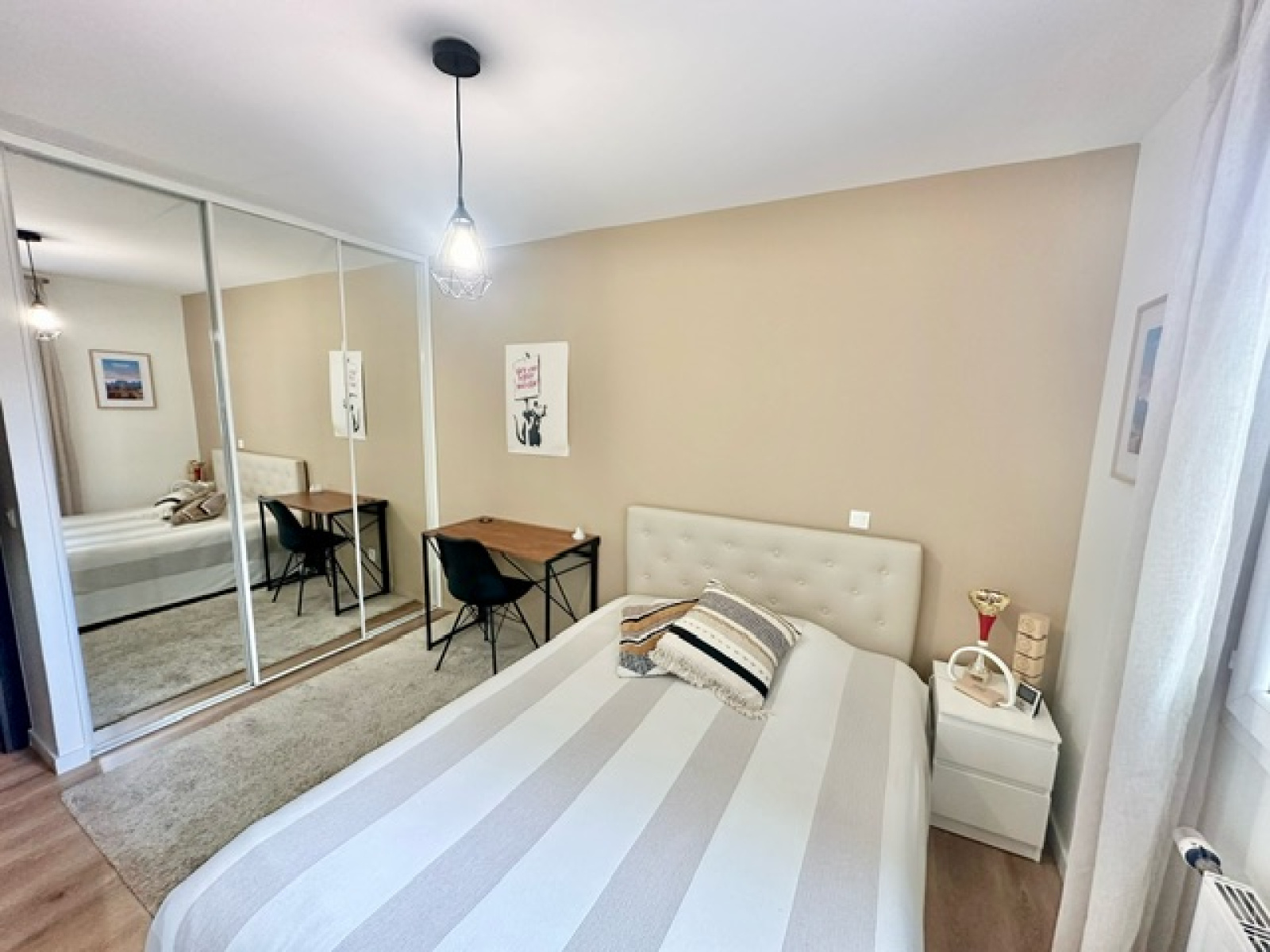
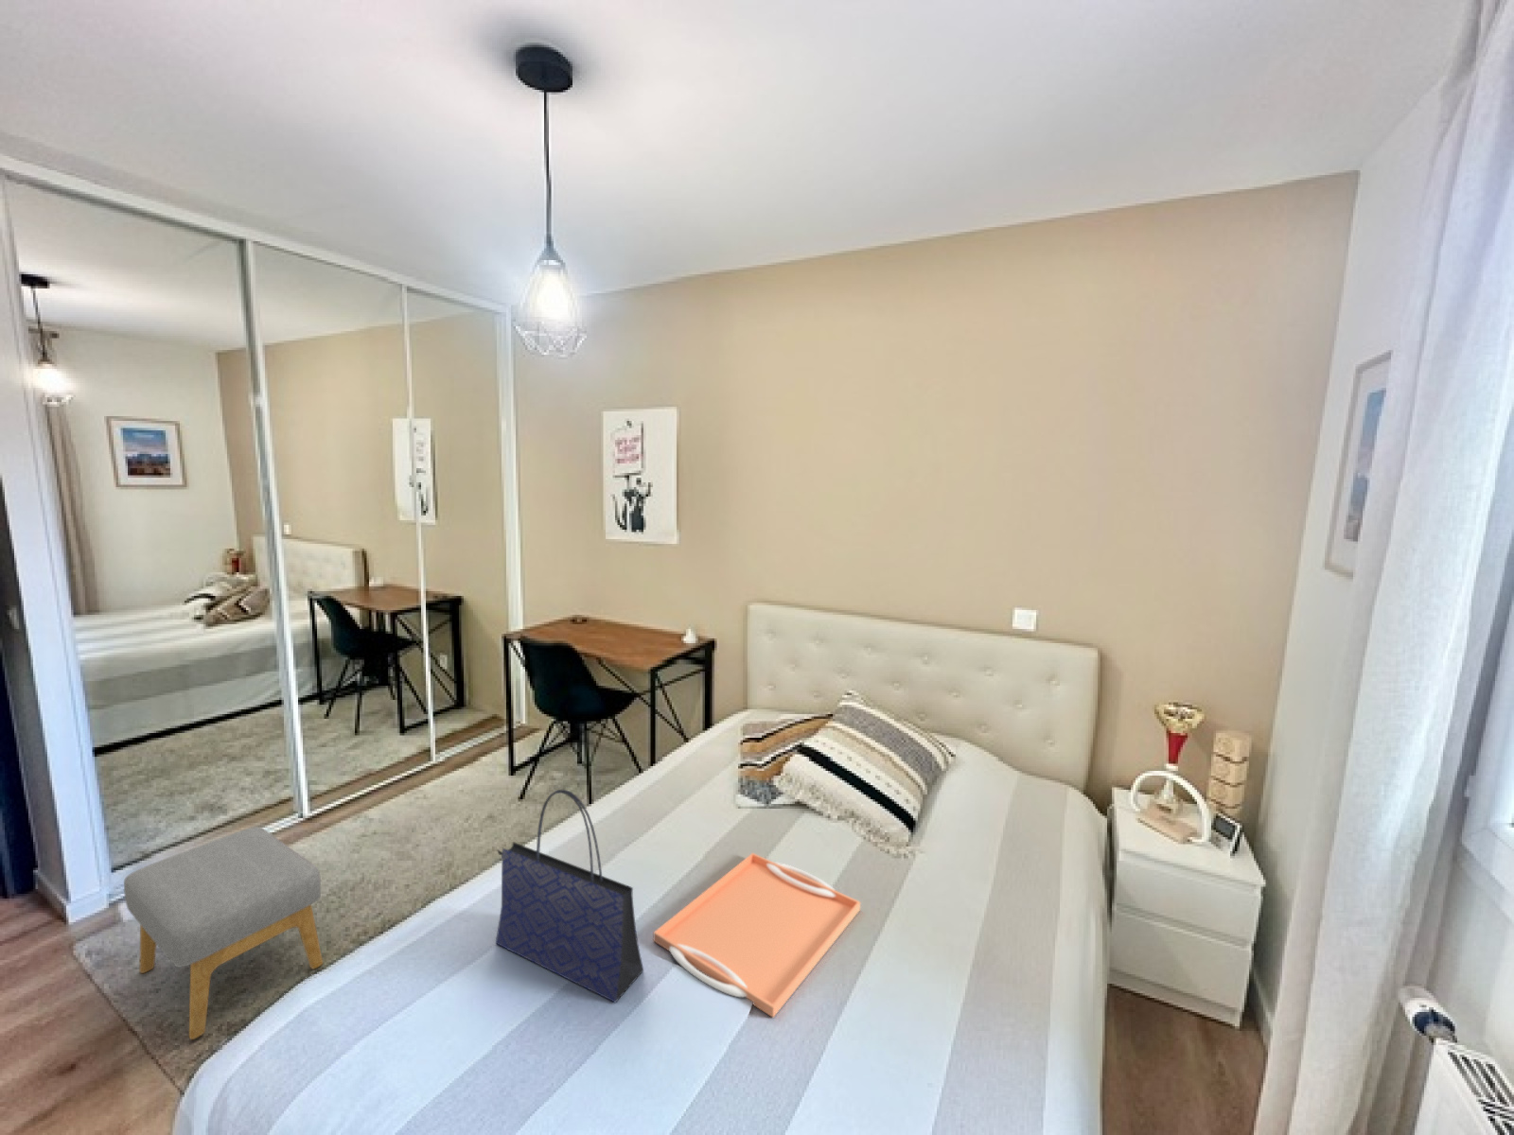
+ footstool (227, 918)
+ serving tray (761, 920)
+ tote bag (560, 872)
